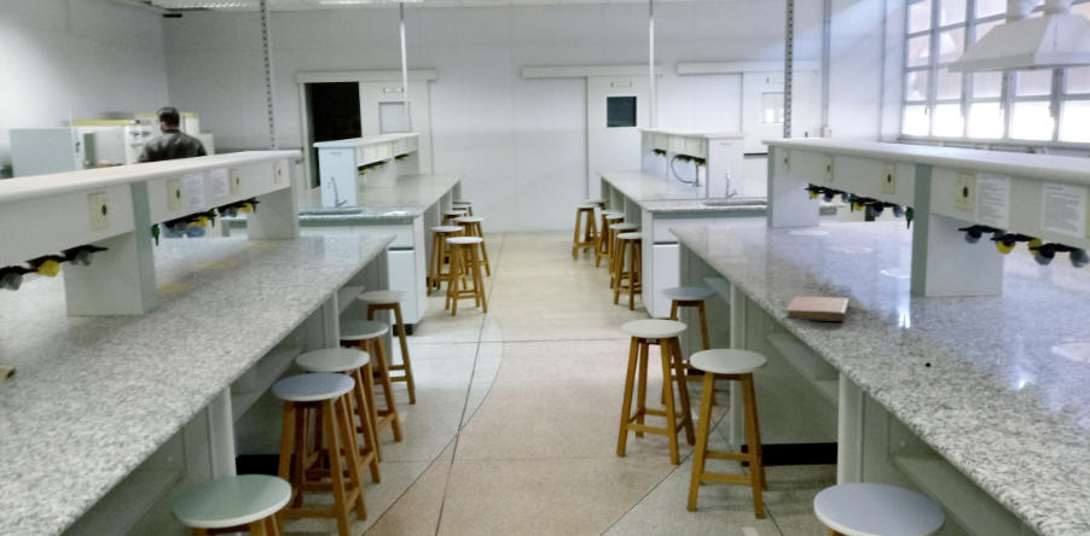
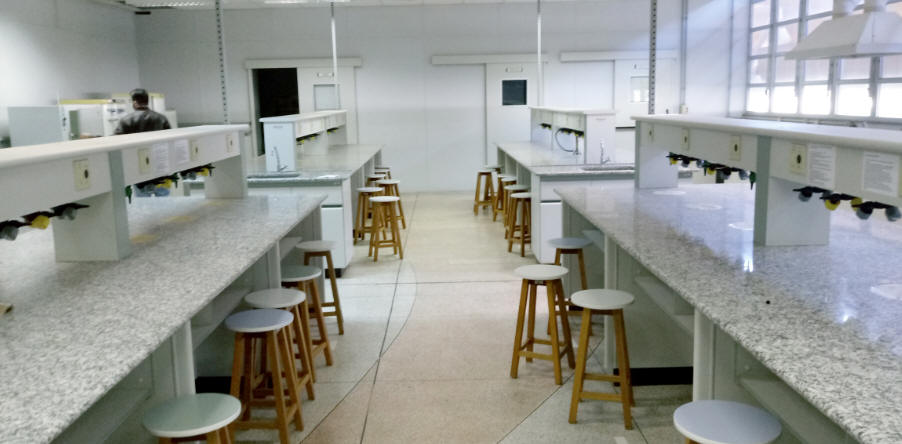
- notebook (818, 308)
